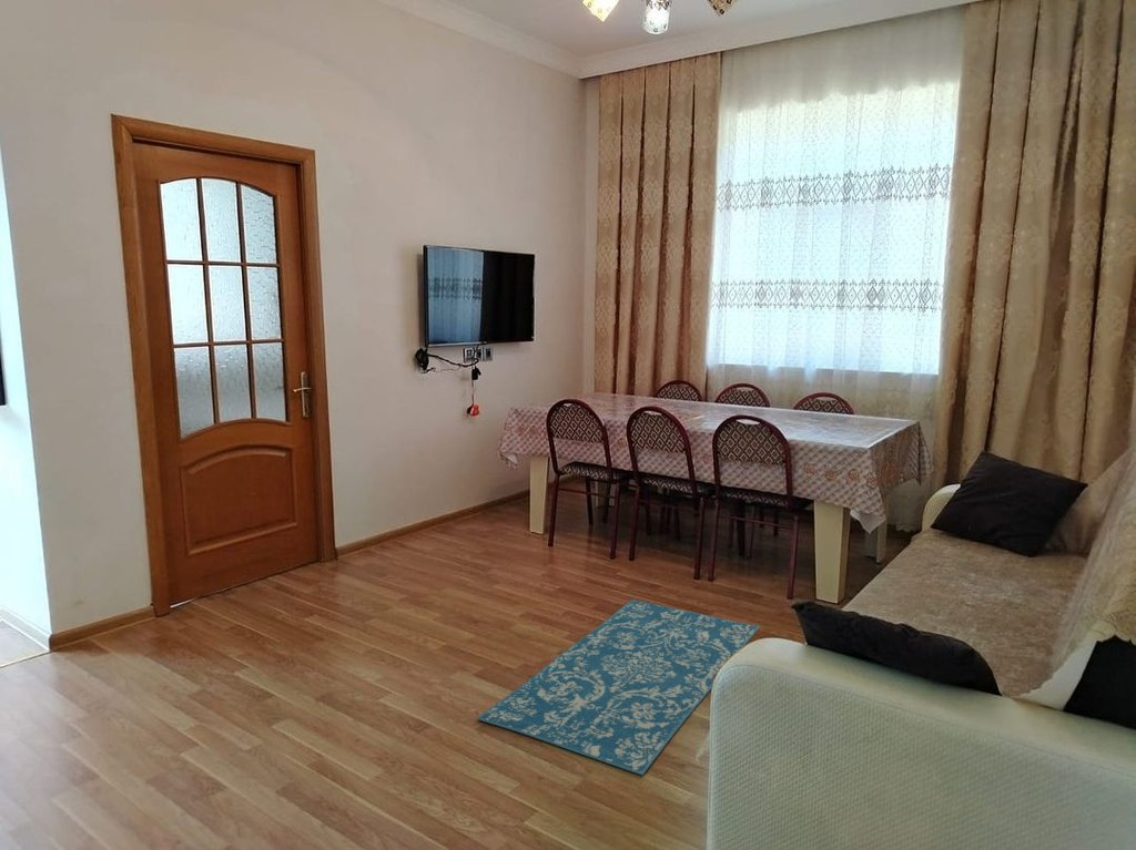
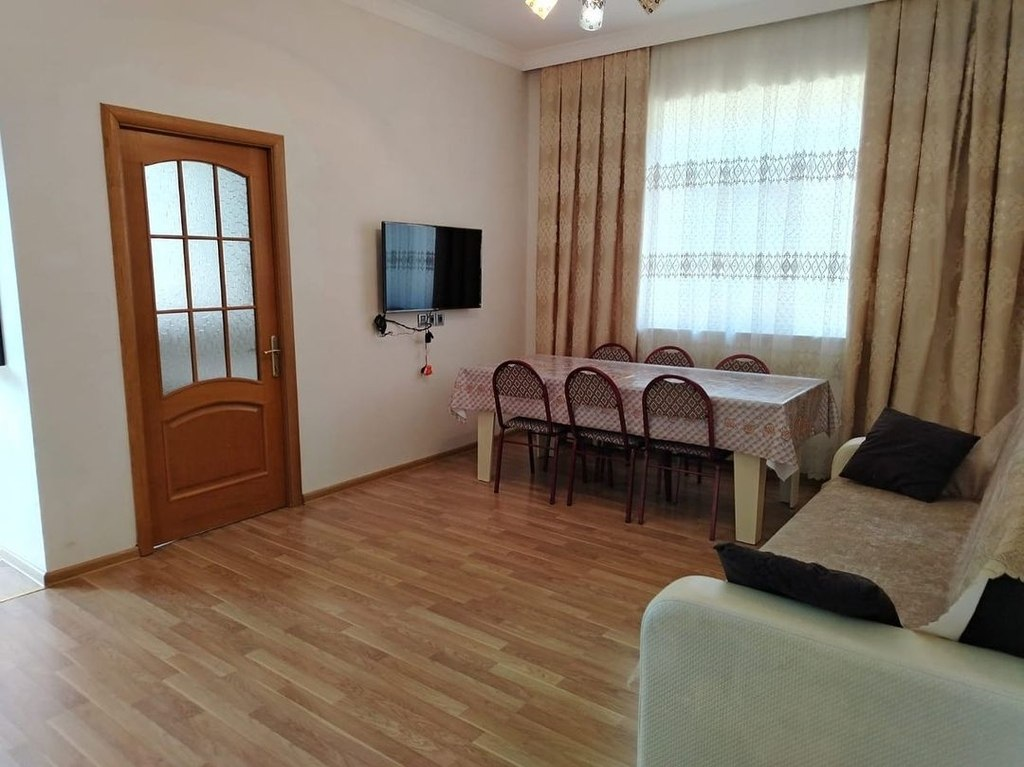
- rug (636, 666)
